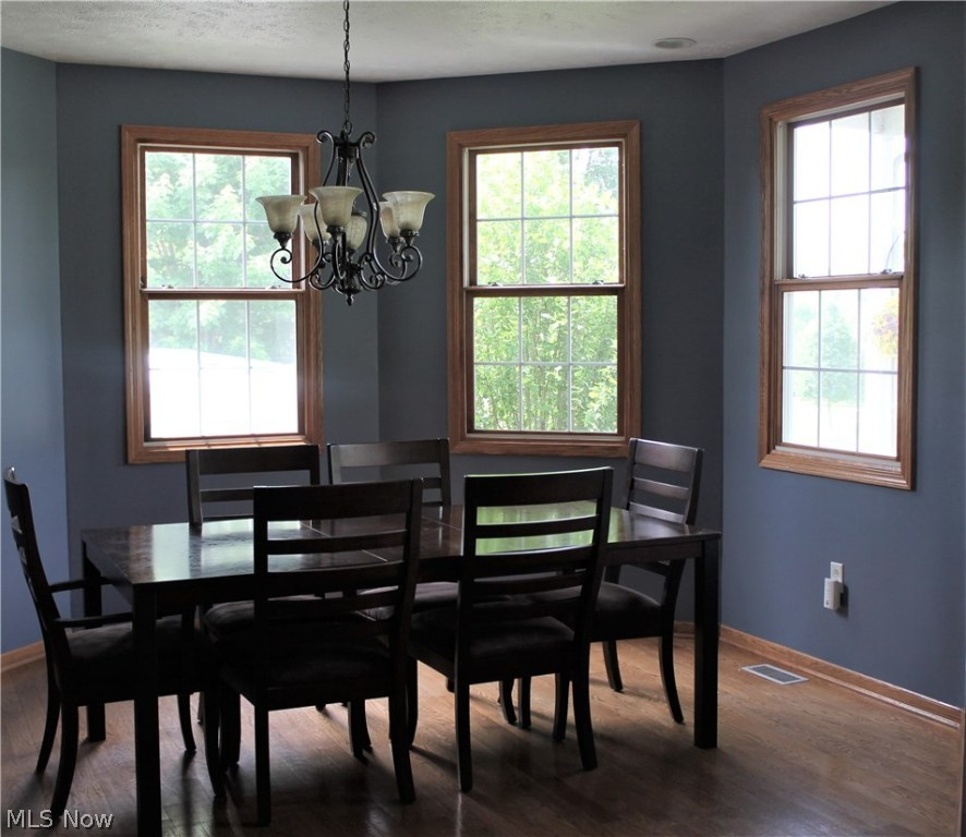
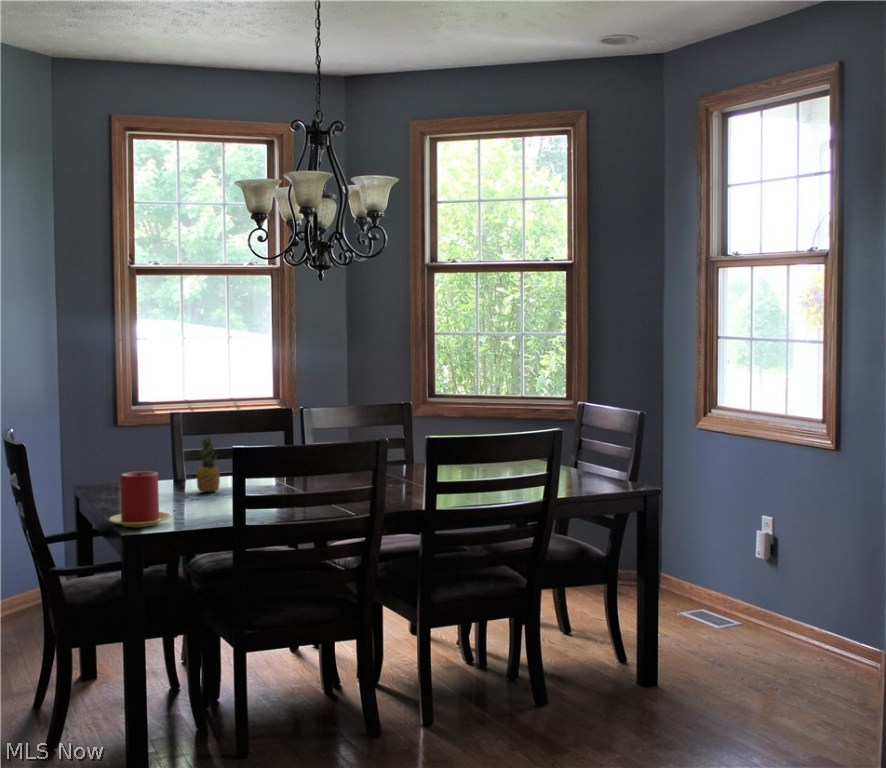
+ candle (139, 498)
+ fruit (207, 463)
